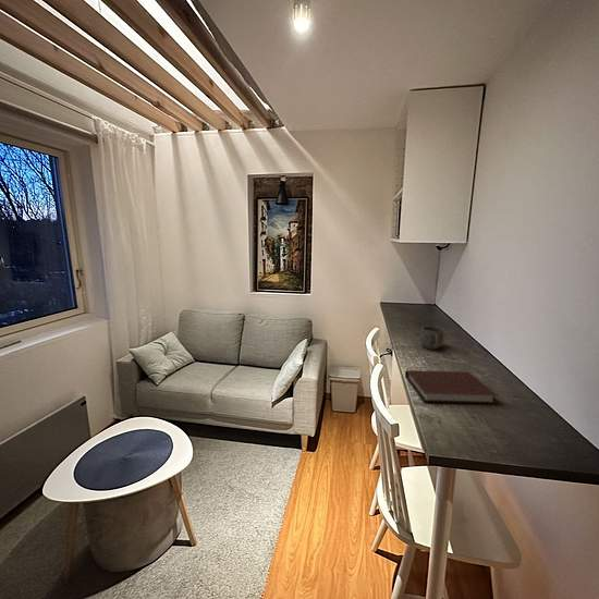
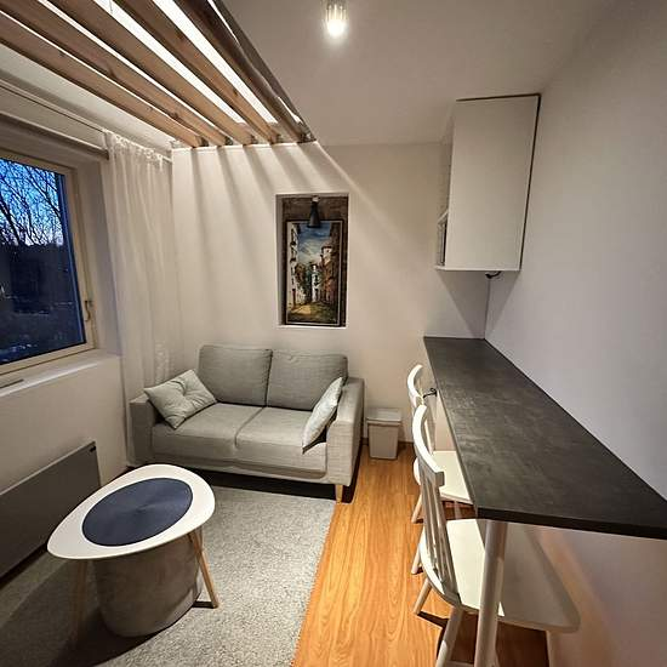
- mug (432, 339)
- notebook (447, 384)
